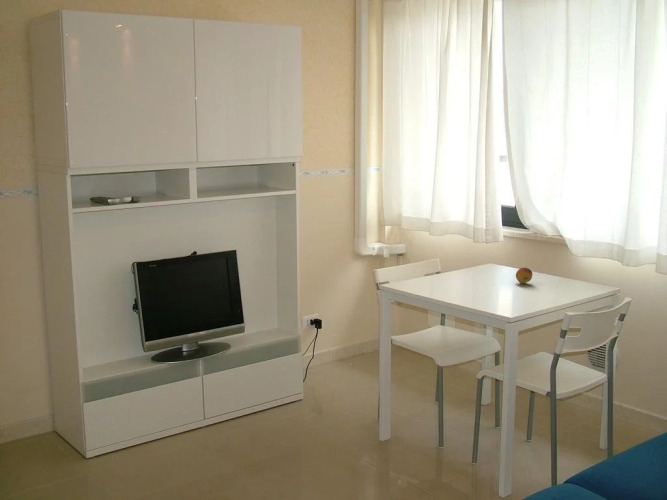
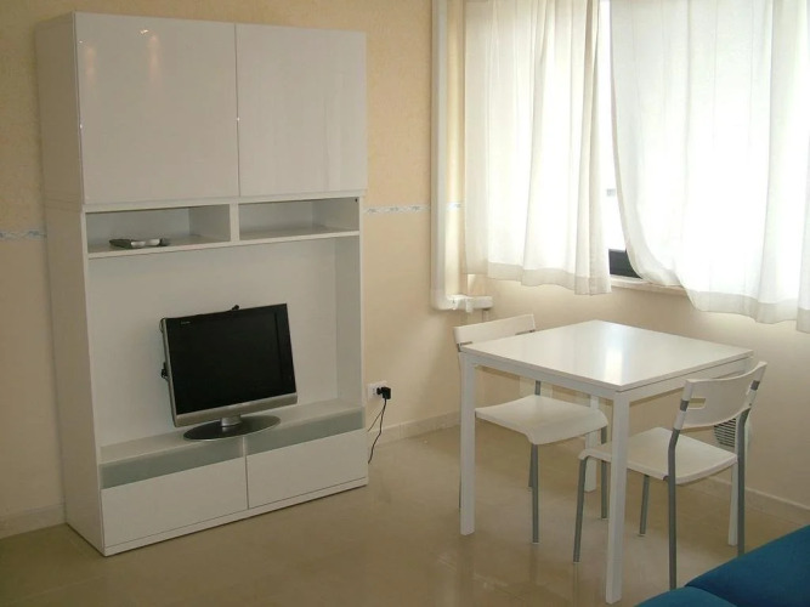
- fruit (523, 275)
